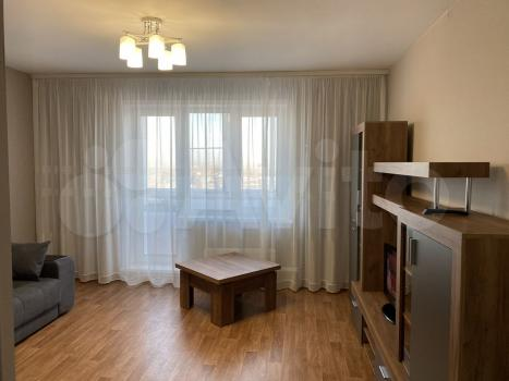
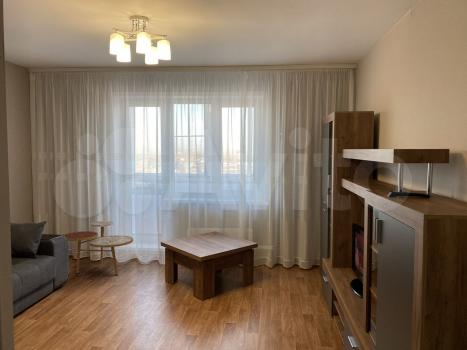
+ side table (102, 248)
